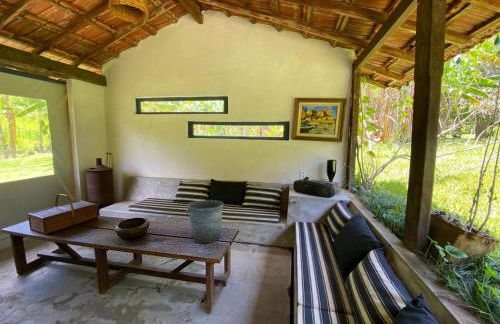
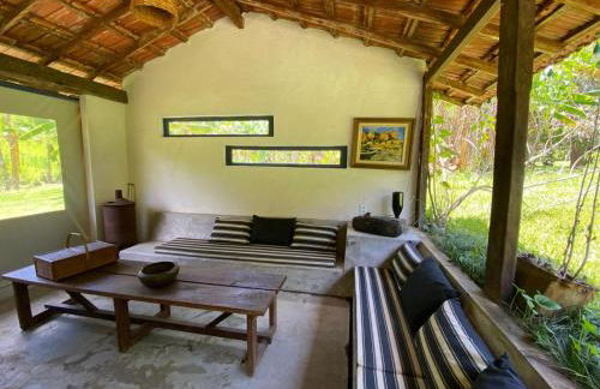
- bucket (205, 220)
